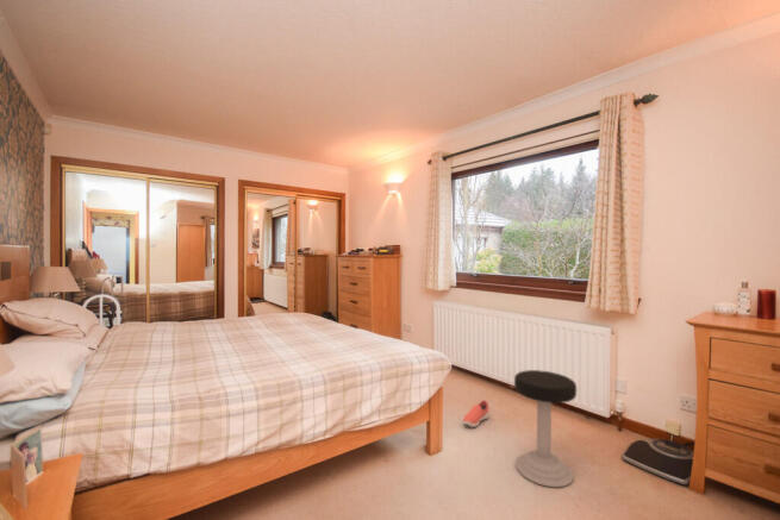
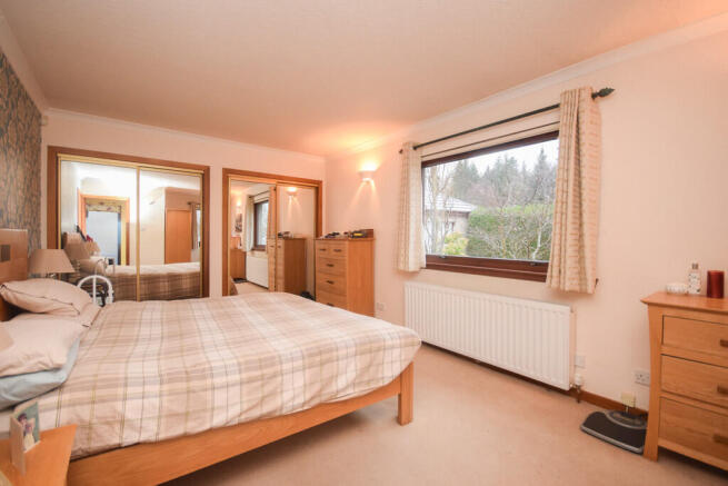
- shoe (475, 413)
- stool (543, 424)
